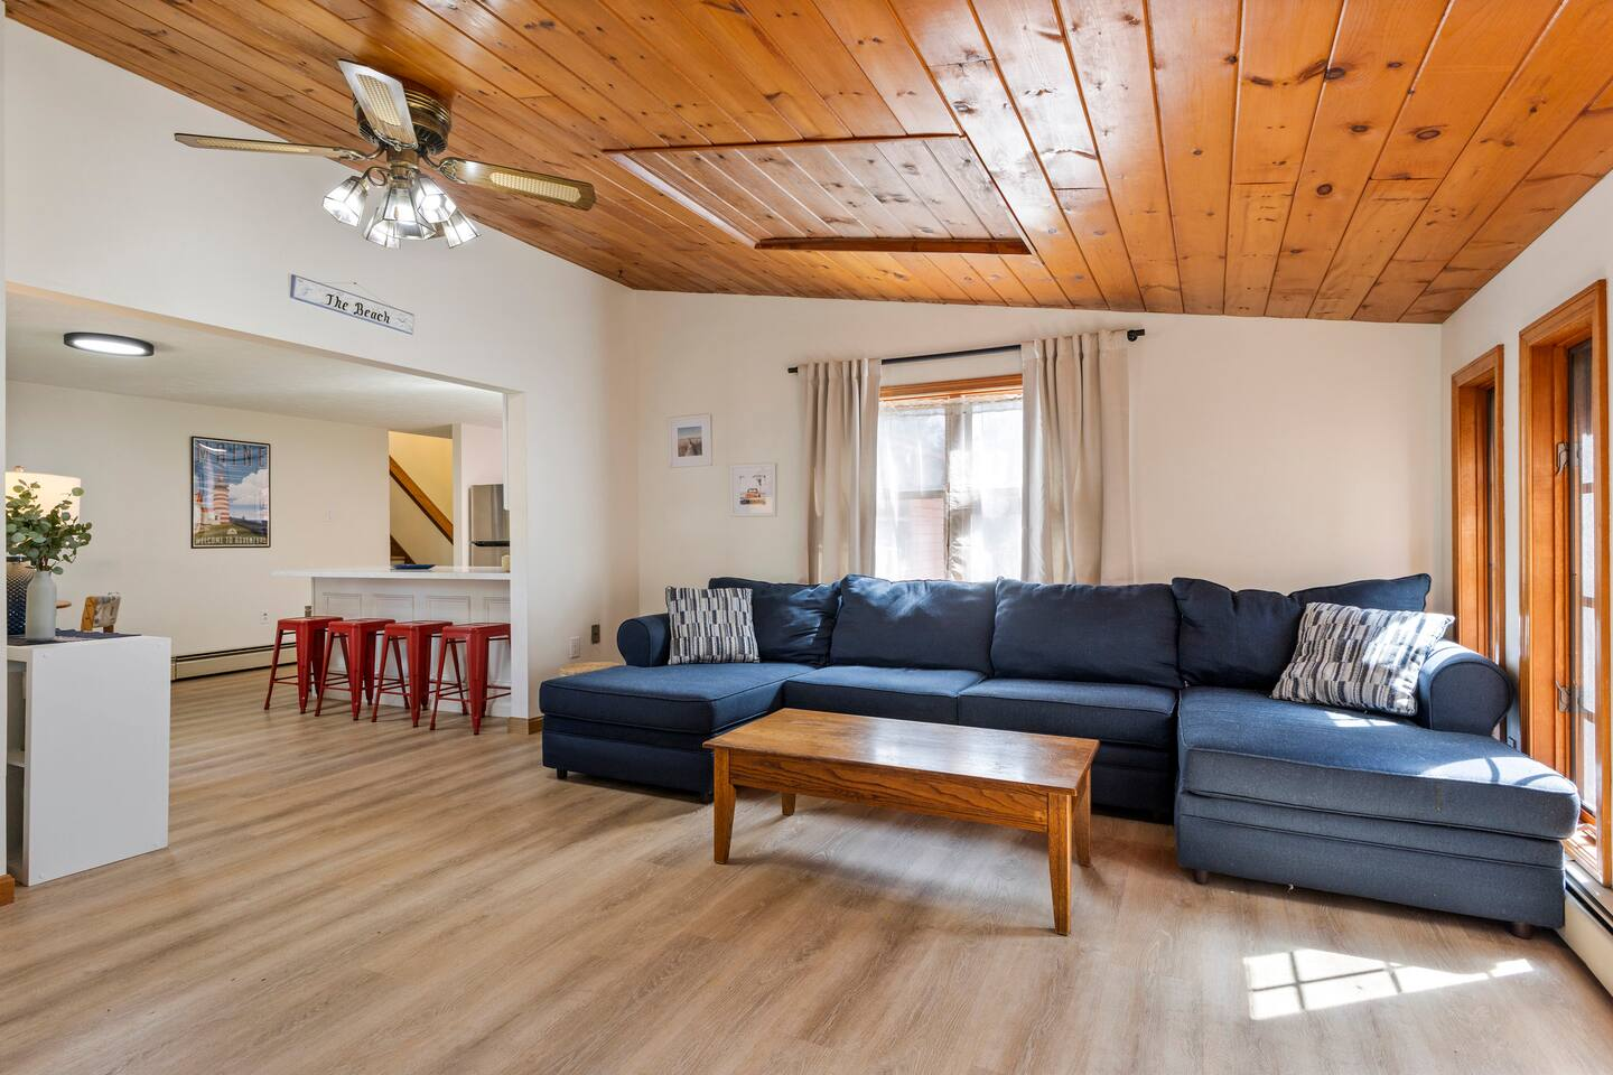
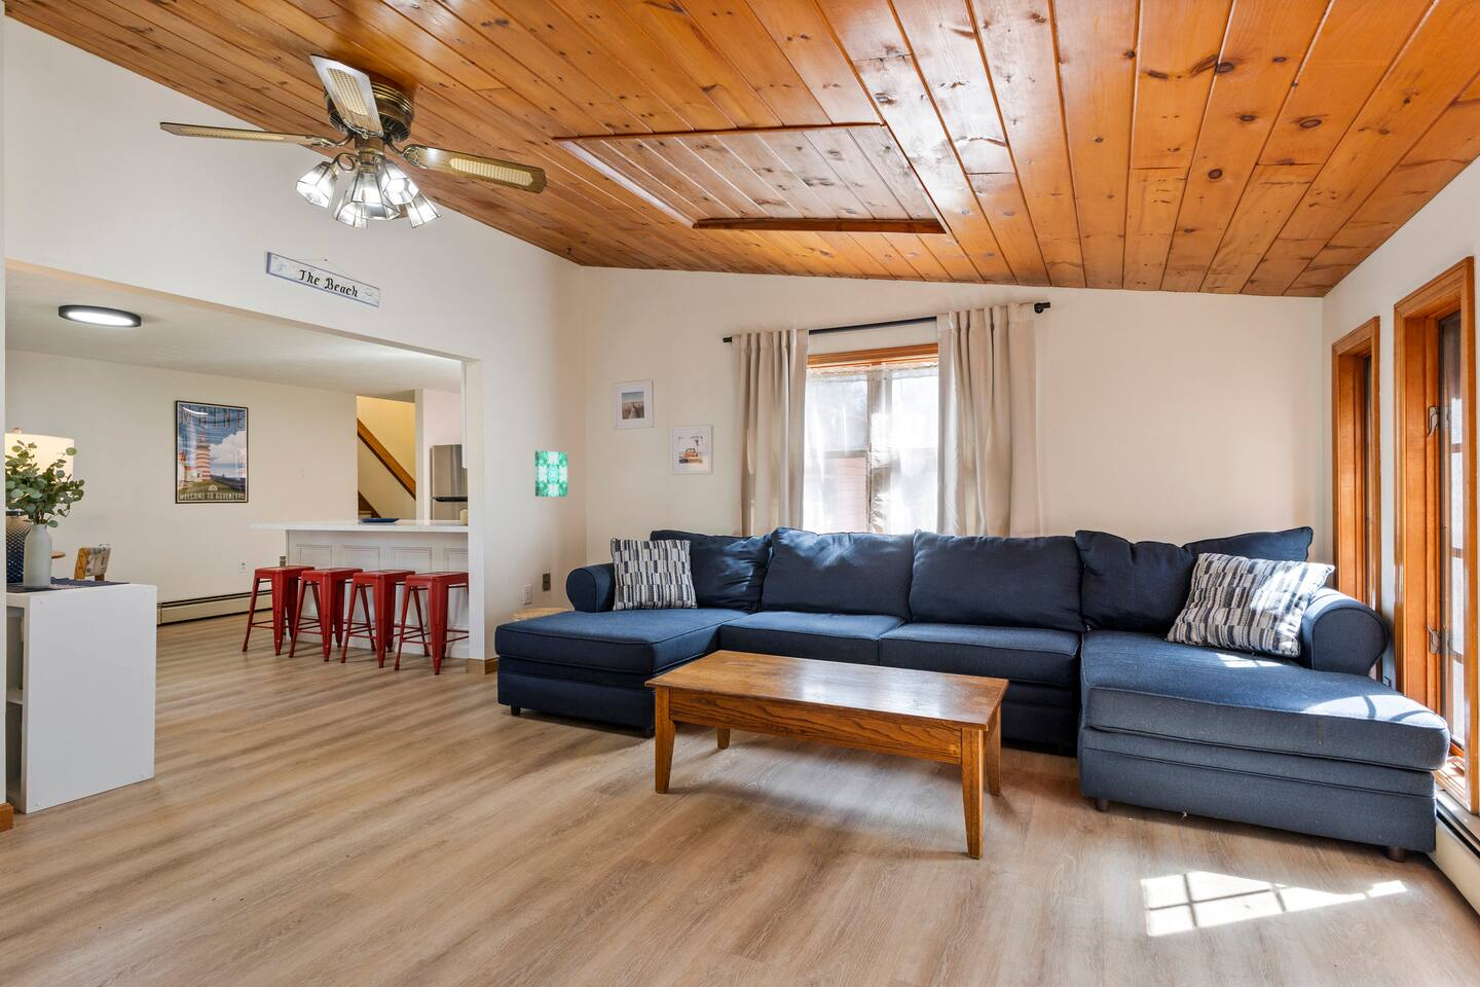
+ wall art (551, 474)
